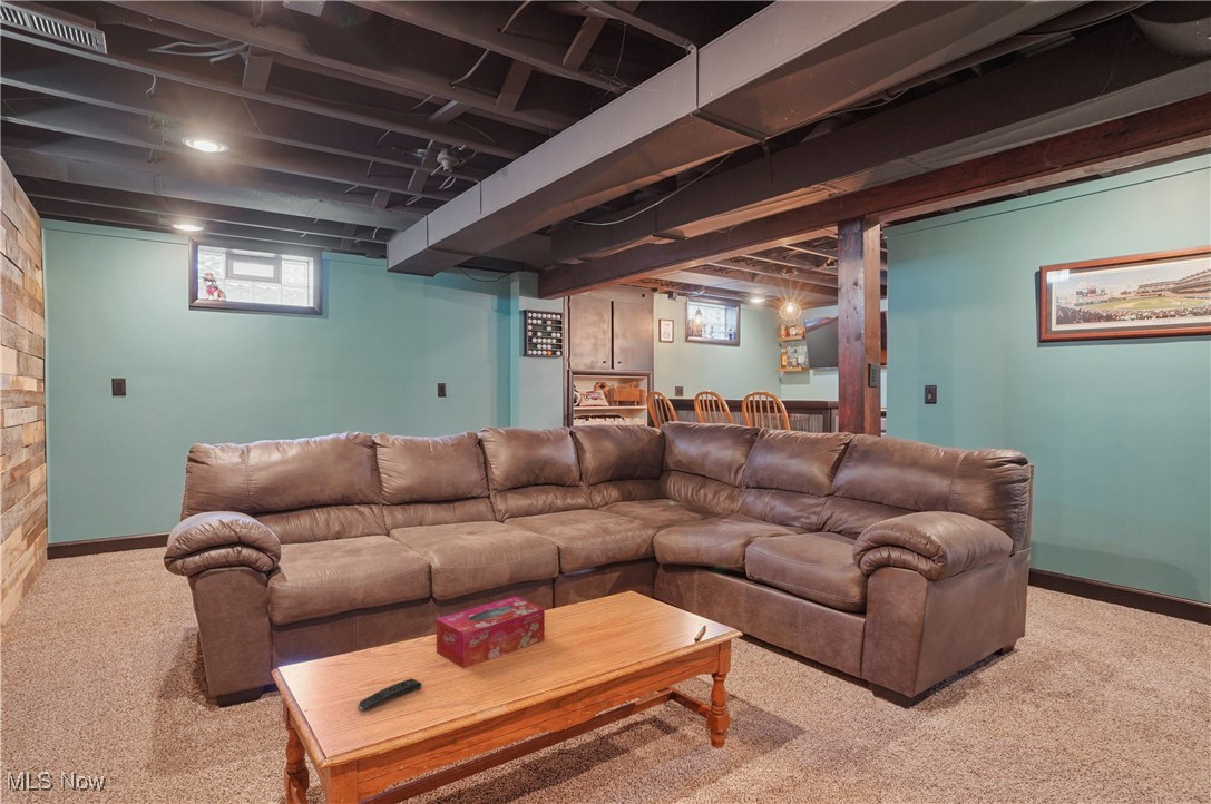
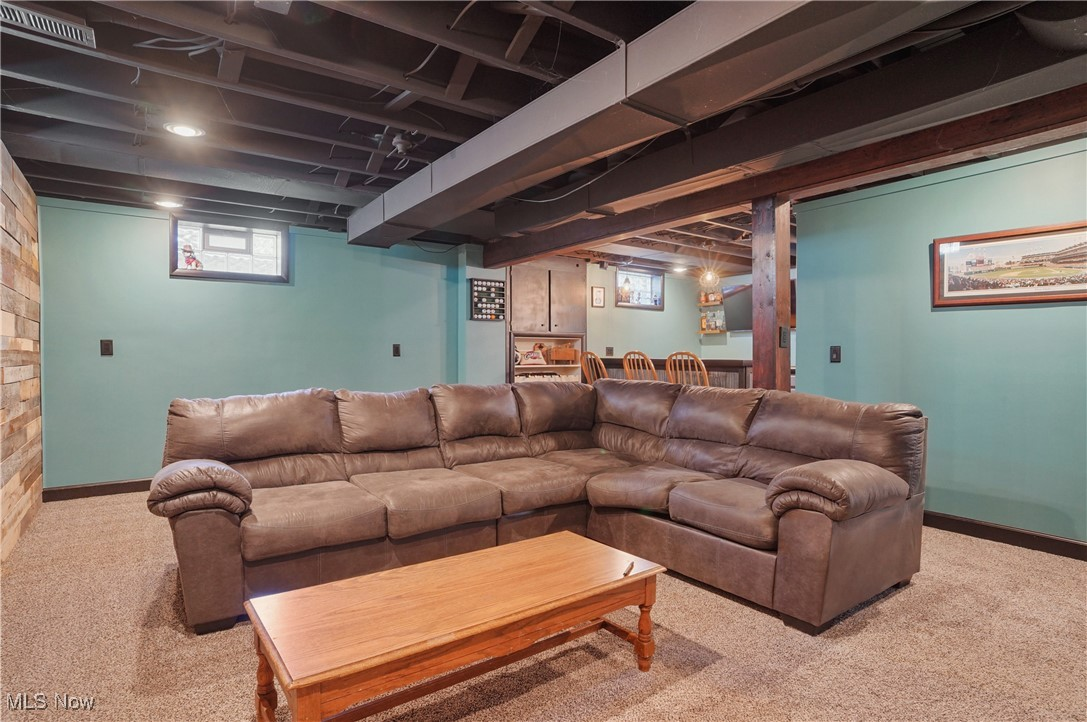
- tissue box (491, 629)
- remote control (389, 694)
